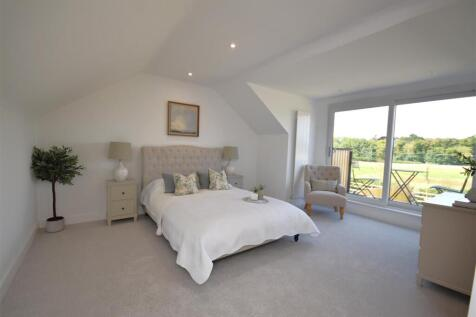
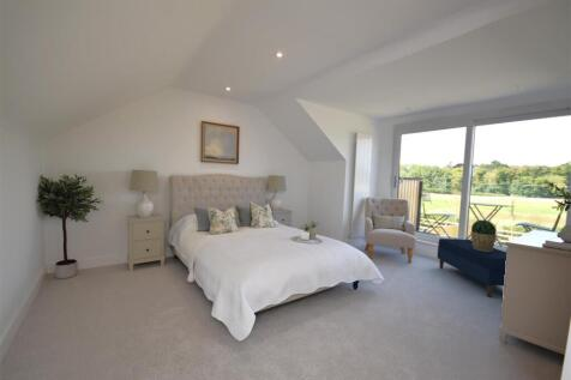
+ potted plant (482, 234)
+ bench (476, 264)
